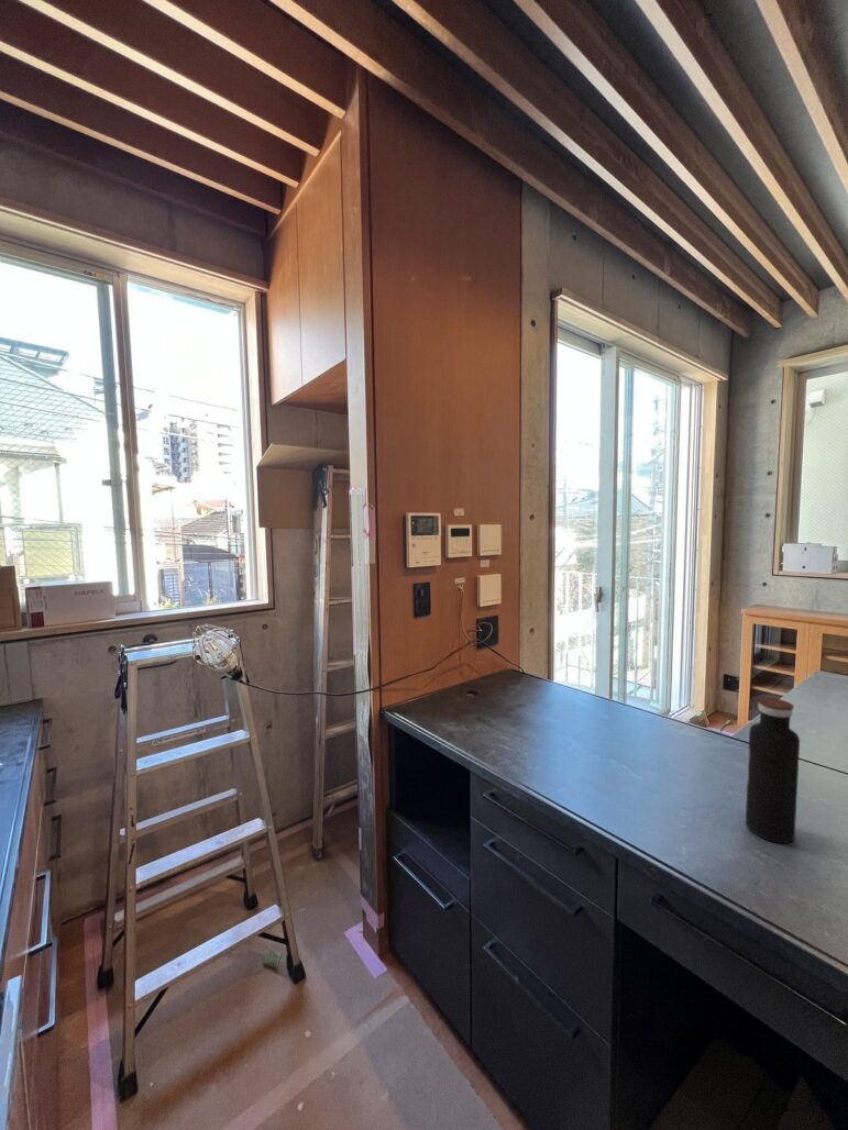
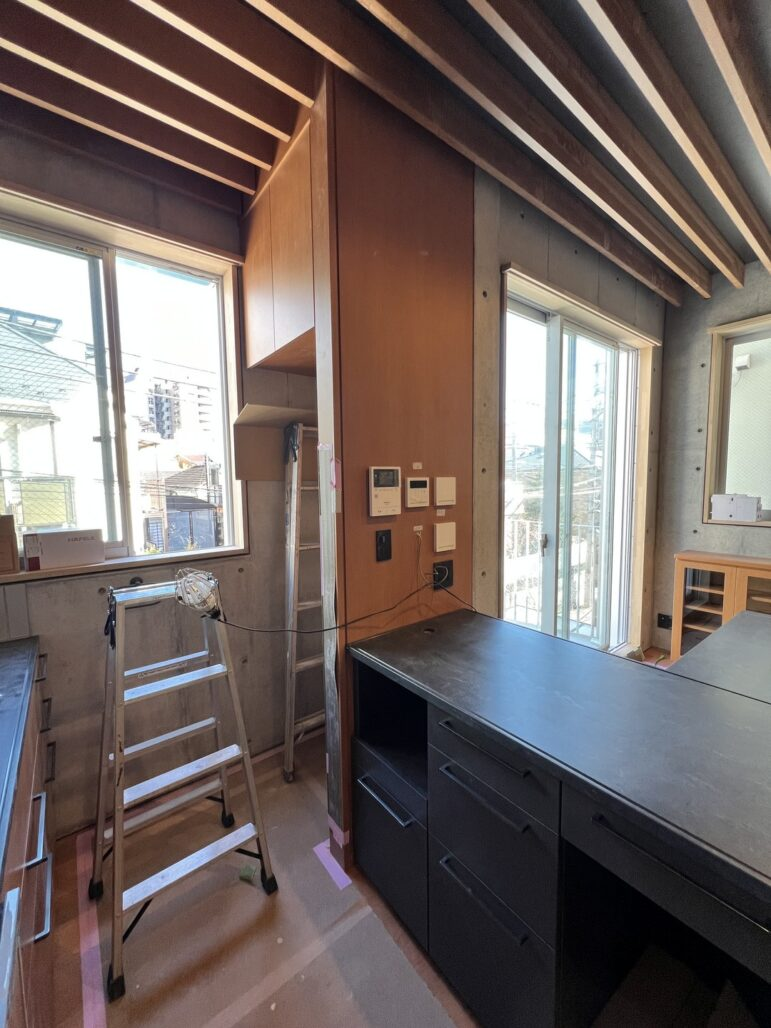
- water bottle (772, 767)
